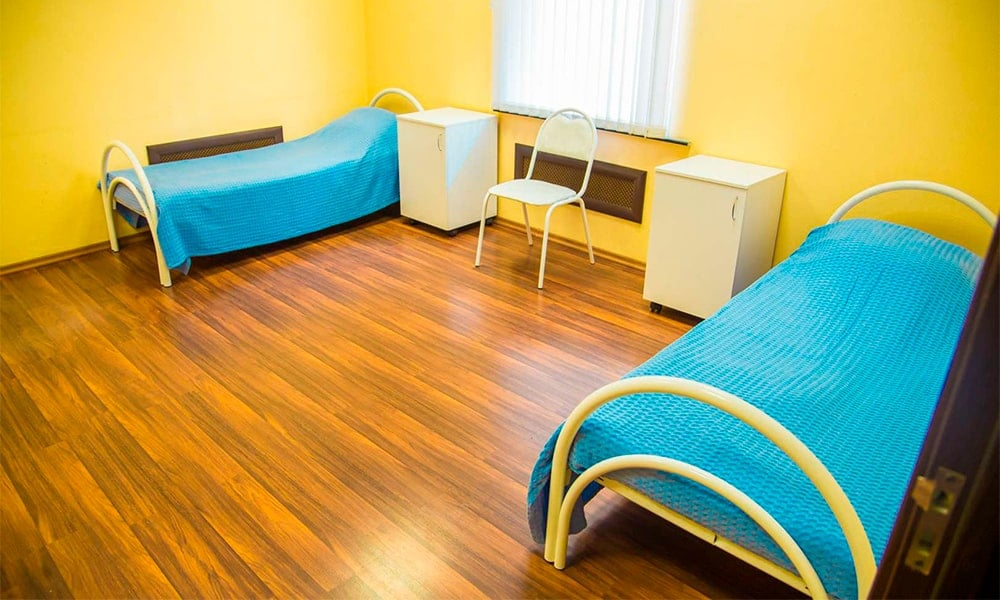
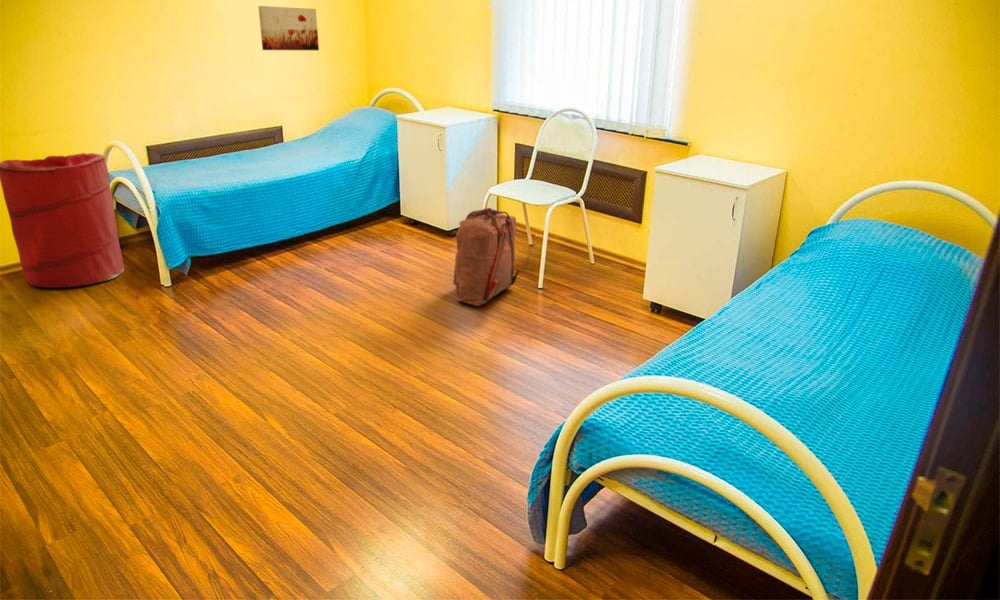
+ laundry hamper (64, 216)
+ backpack (489, 252)
+ wall art (289, 29)
